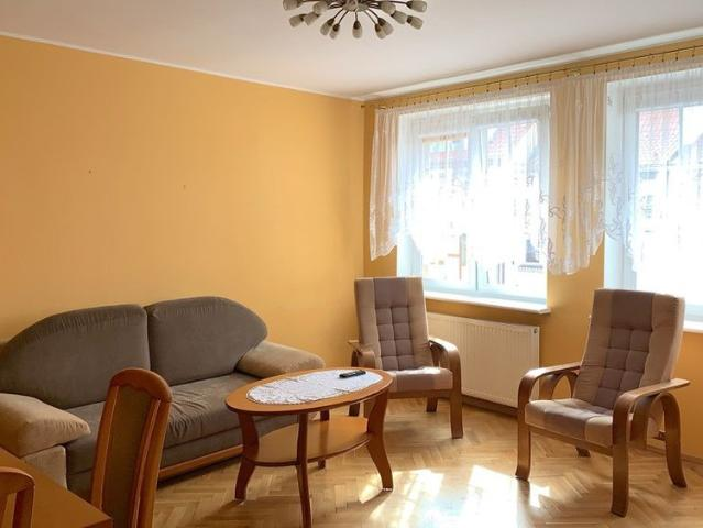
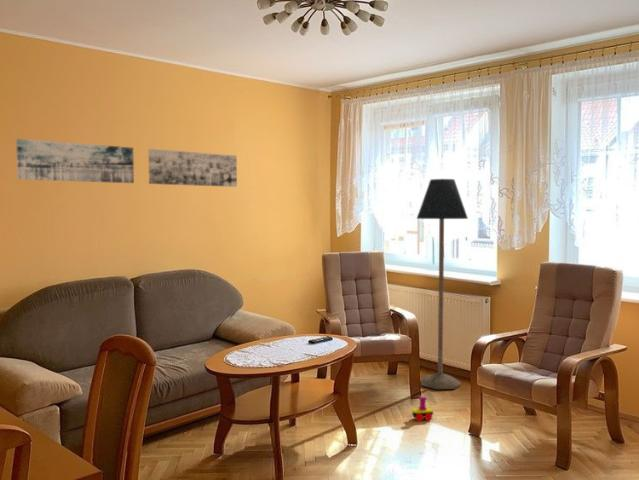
+ floor lamp (441, 282)
+ wall art (195, 168)
+ toy train (422, 408)
+ wall art (78, 162)
